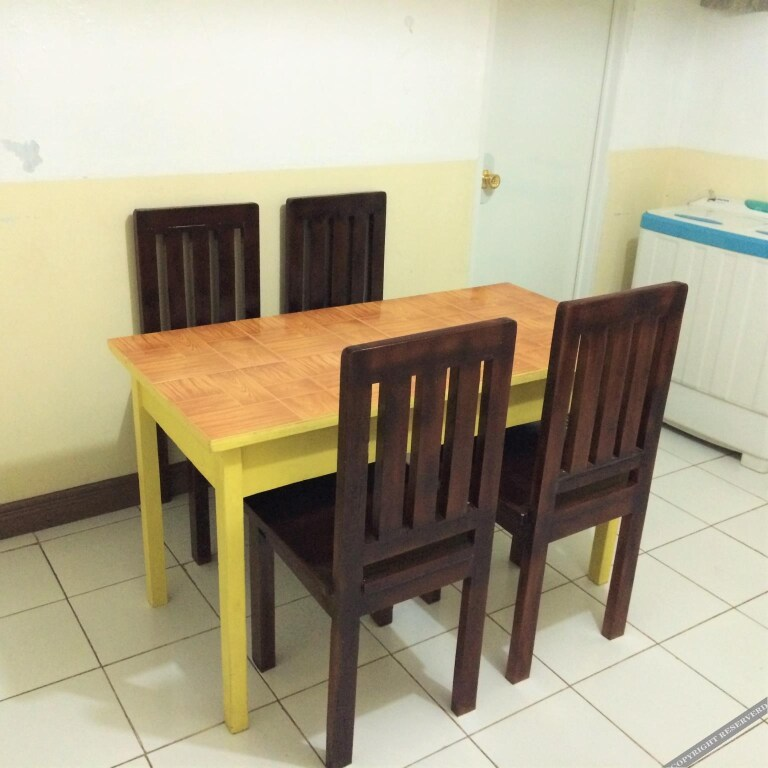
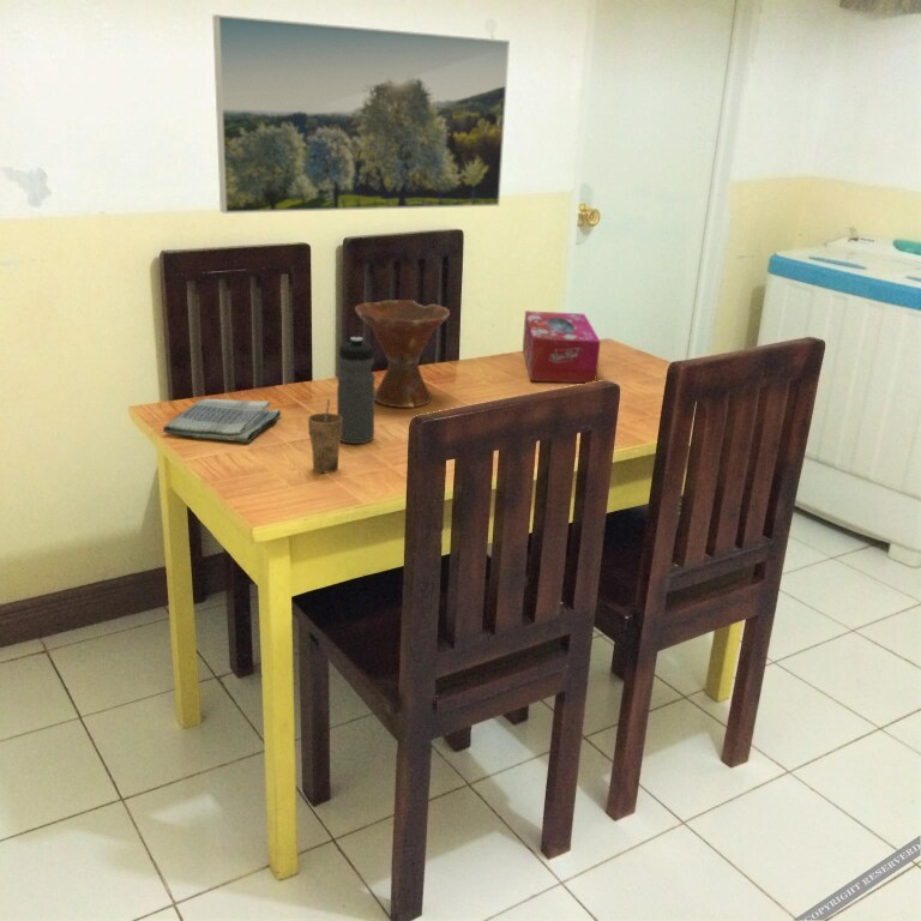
+ bowl (401, 354)
+ cup (325, 437)
+ dish towel (224, 417)
+ water bottle (355, 389)
+ tissue box (559, 345)
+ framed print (372, 121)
